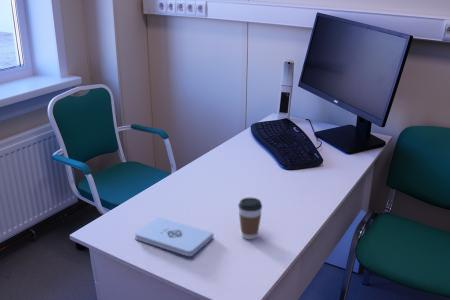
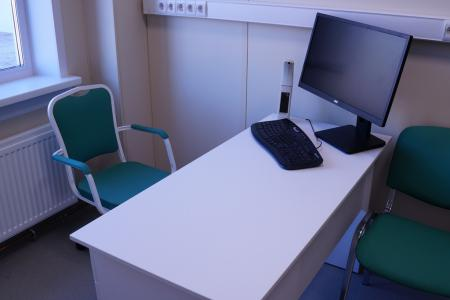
- notepad (173, 235)
- coffee cup (249, 218)
